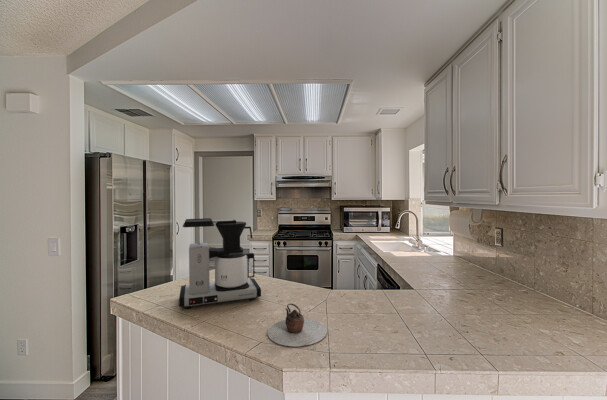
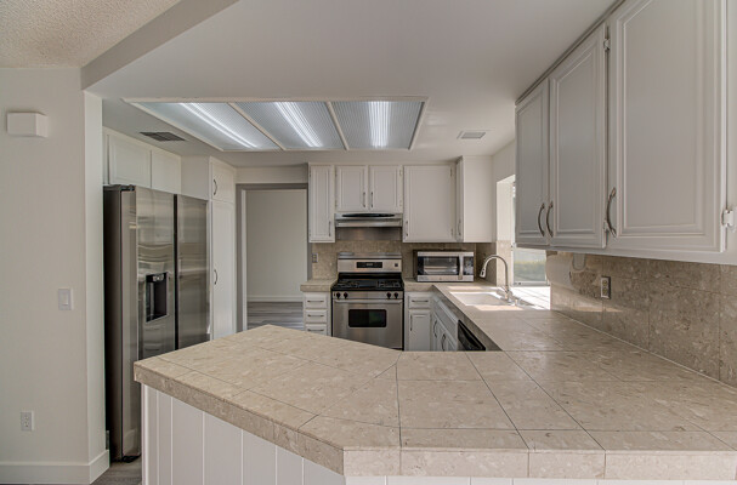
- coffee maker (220, 258)
- teapot (297, 317)
